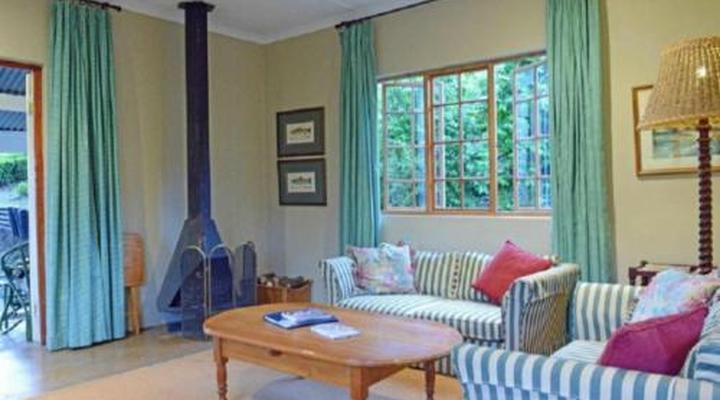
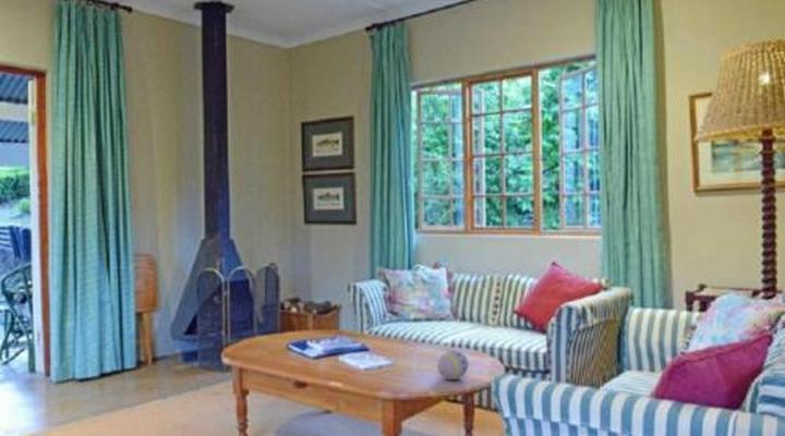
+ decorative egg (452, 364)
